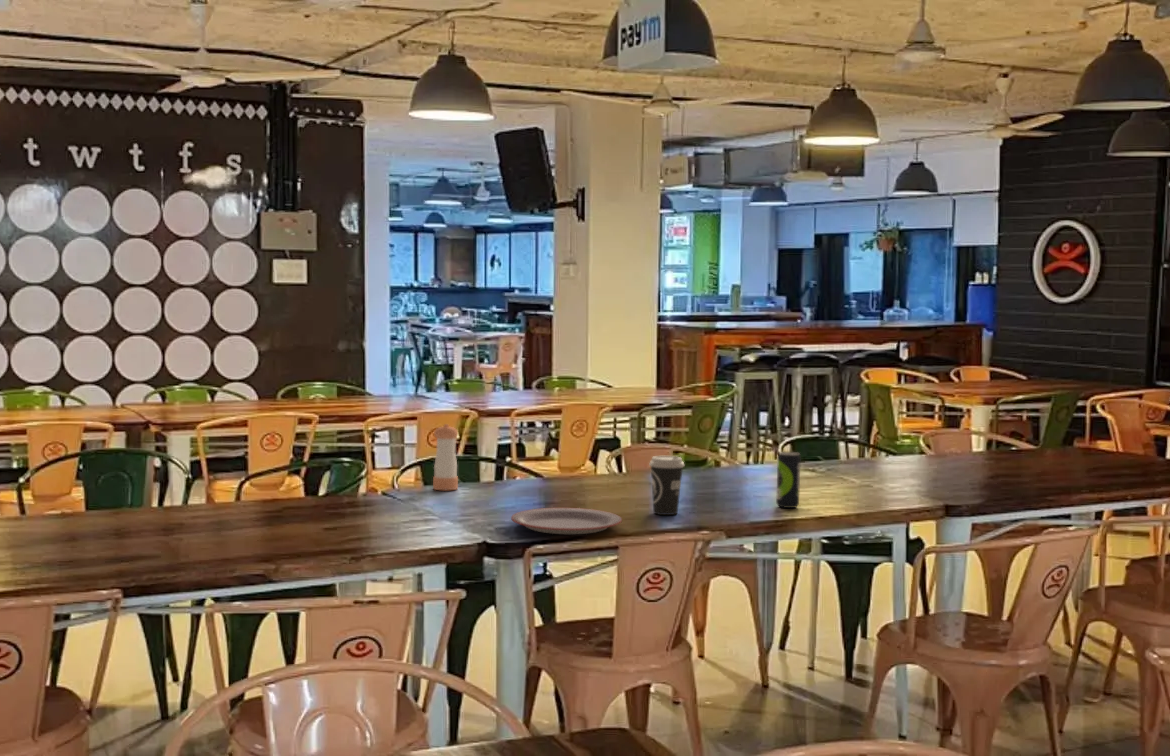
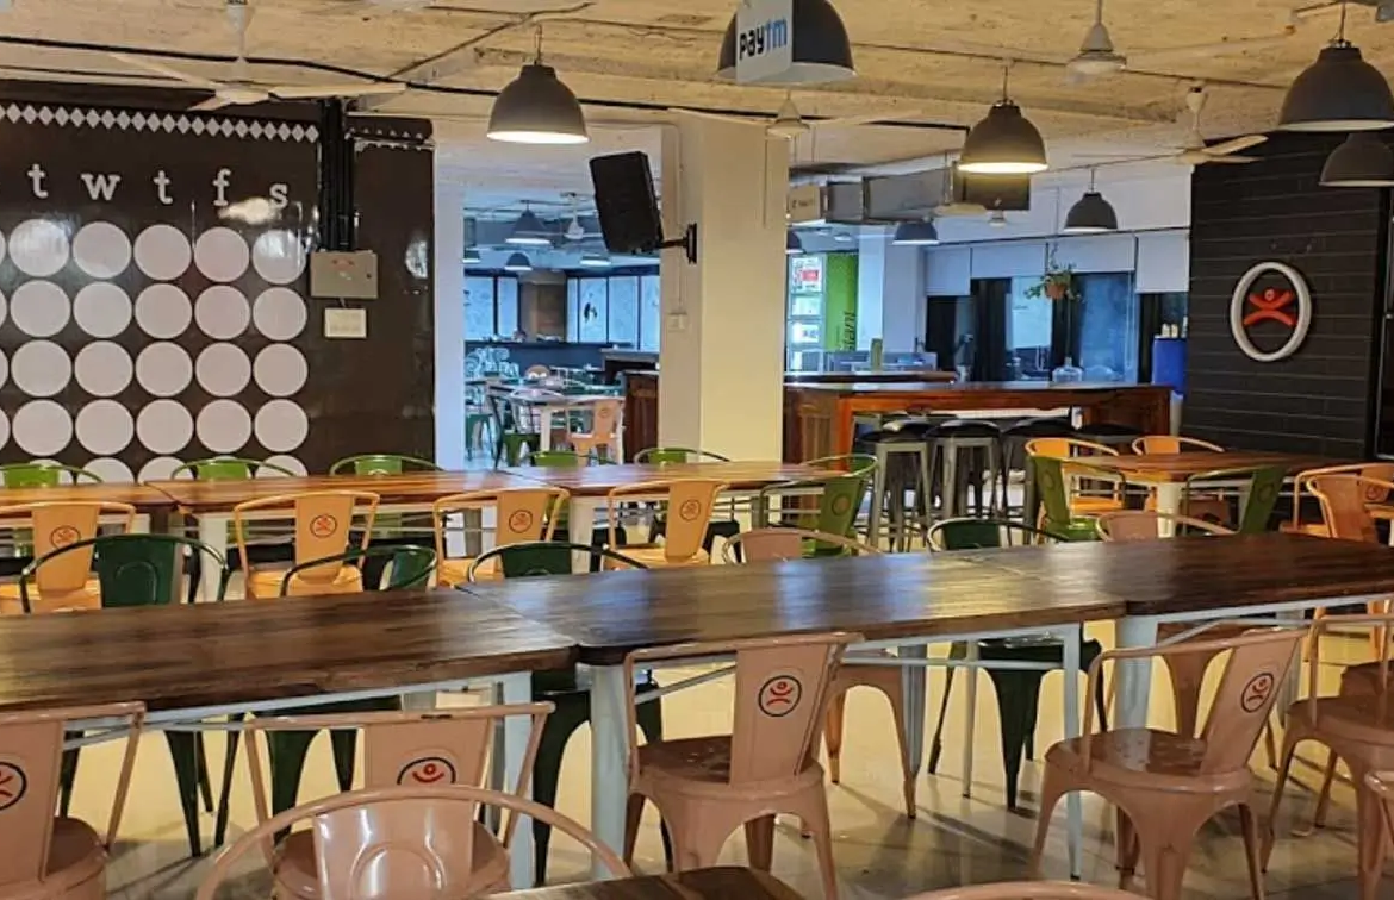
- pepper shaker (445, 456)
- plate (566, 522)
- beverage can (788, 479)
- coffee cup (666, 485)
